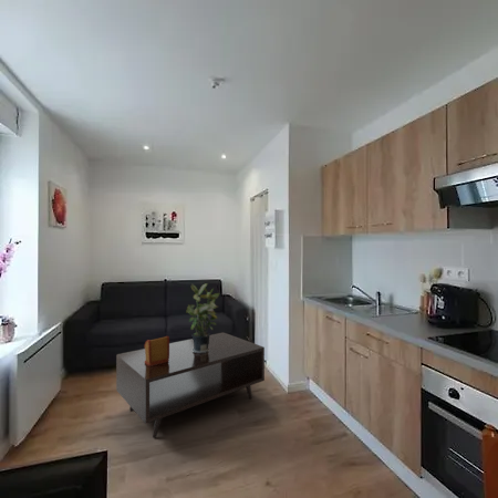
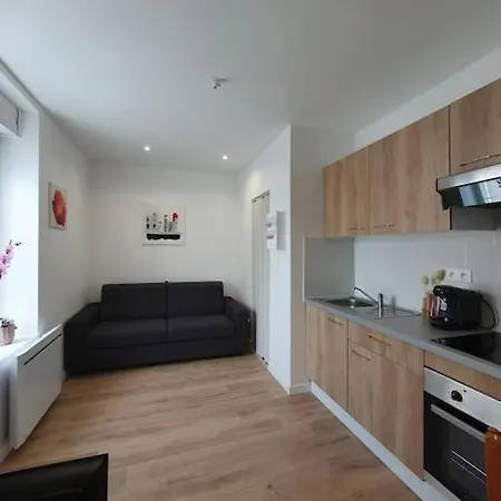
- coffee table (193, 376)
- decorative box (156, 349)
- potted plant (204, 317)
